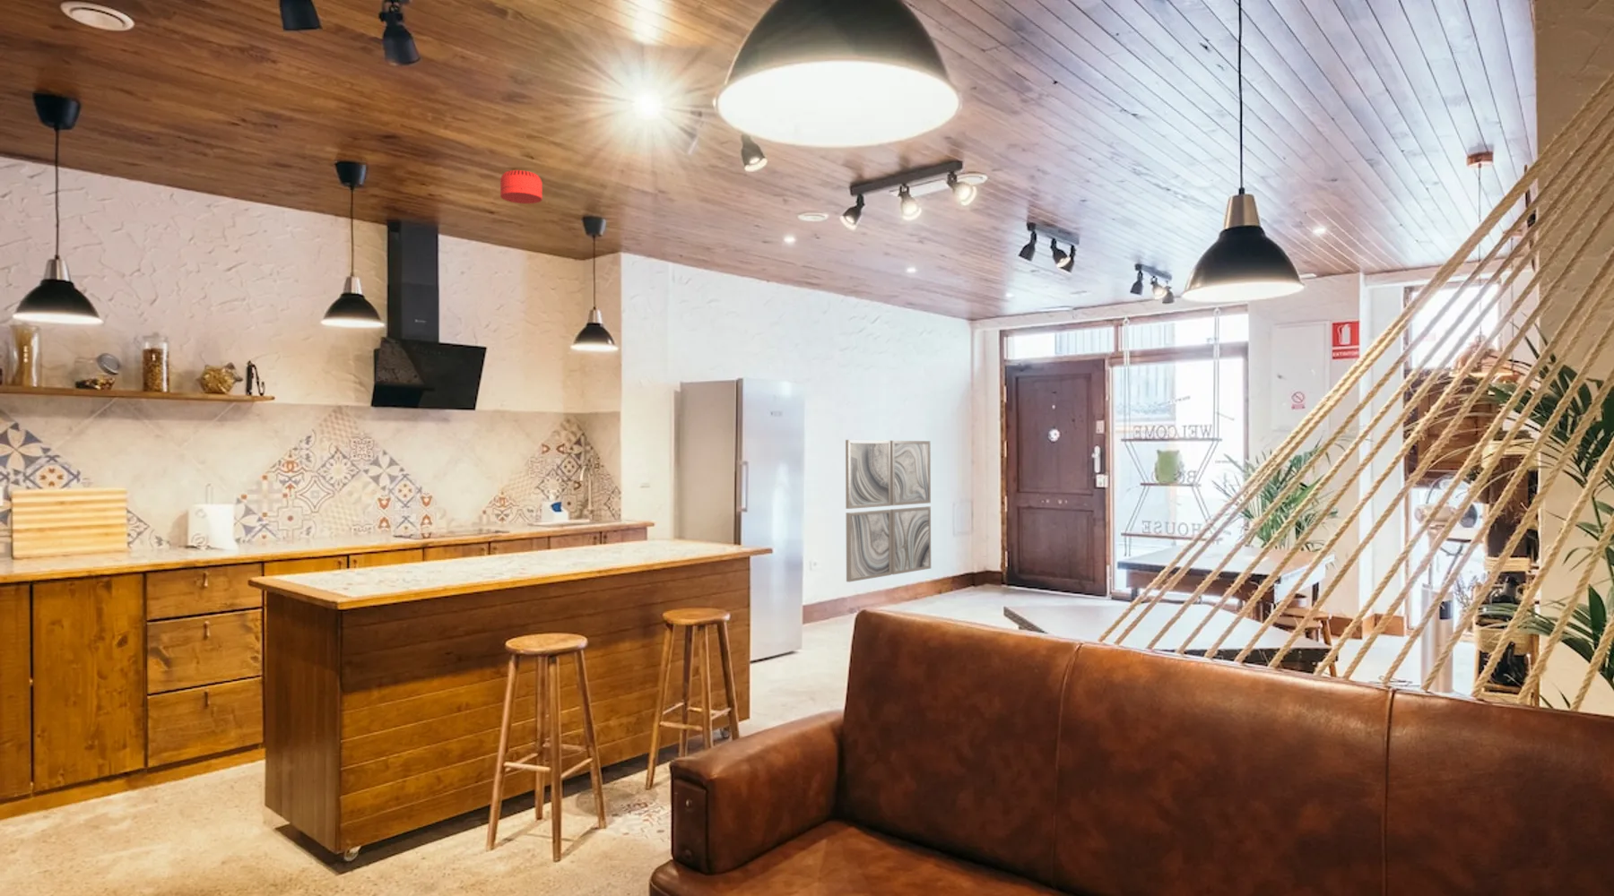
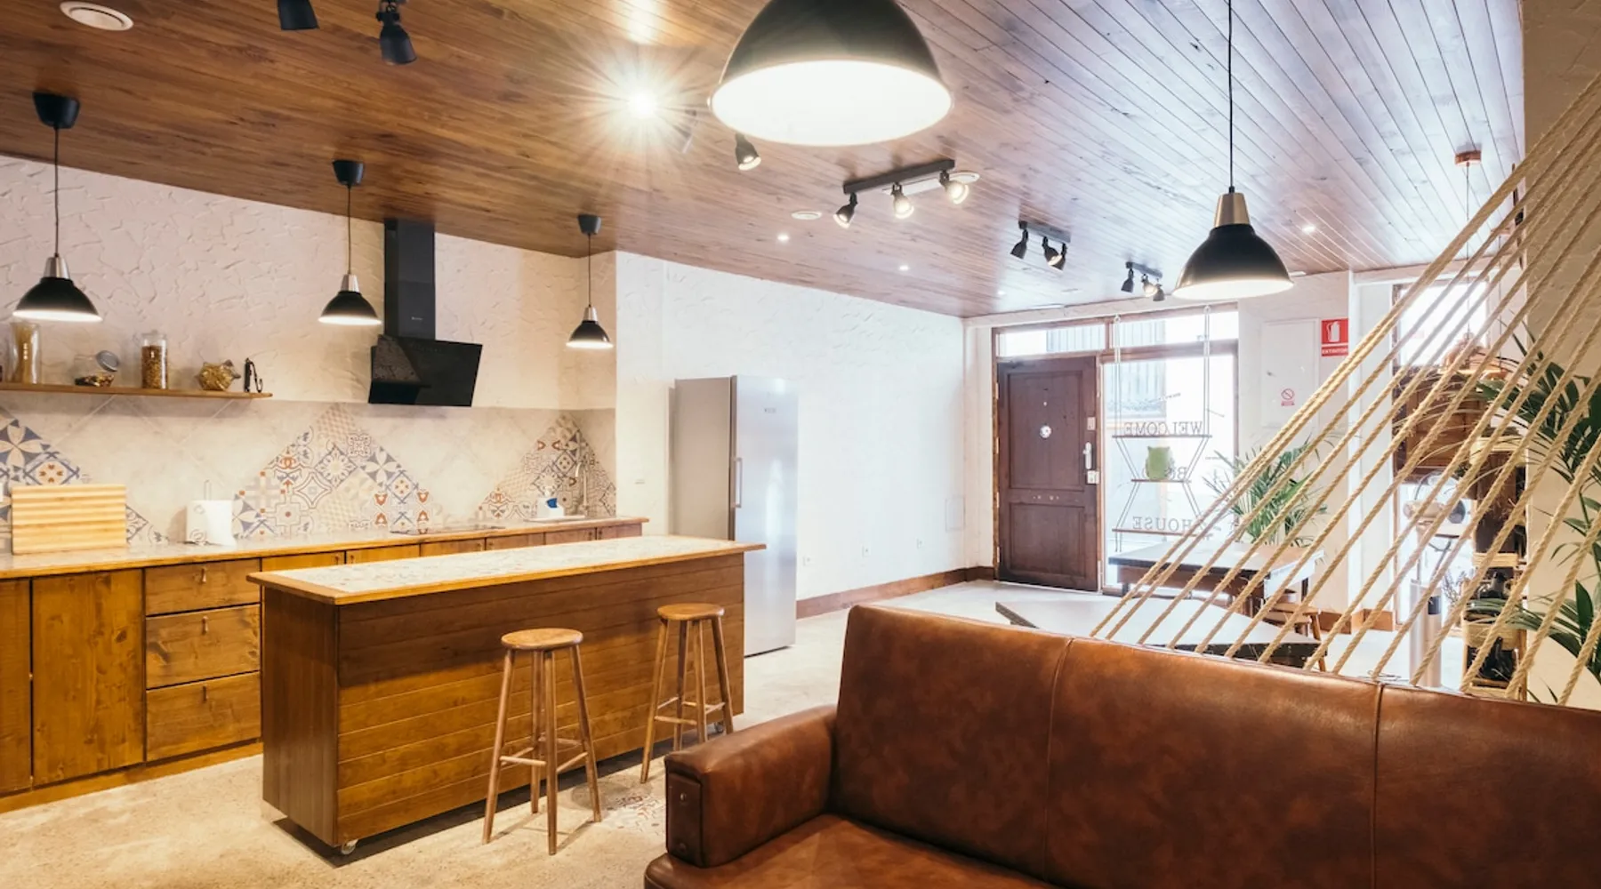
- wall art (891, 509)
- smoke detector (521, 186)
